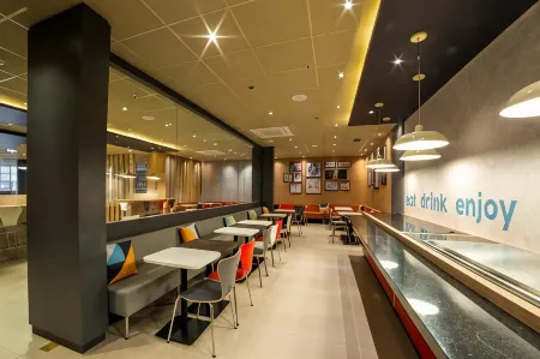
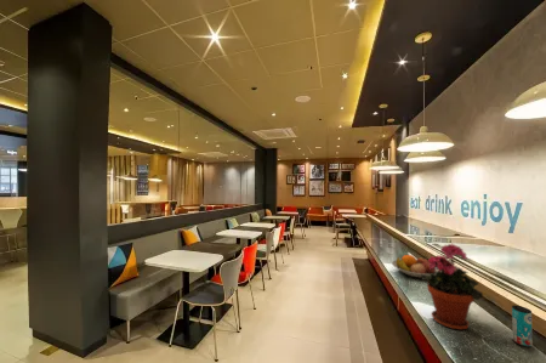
+ beverage can (522, 325)
+ potted plant (449, 282)
+ fruit bowl (415, 263)
